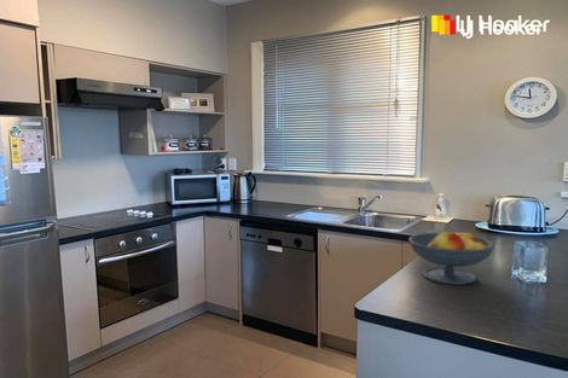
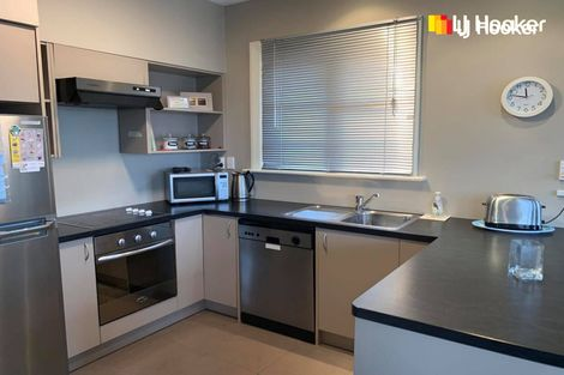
- fruit bowl (450, 252)
